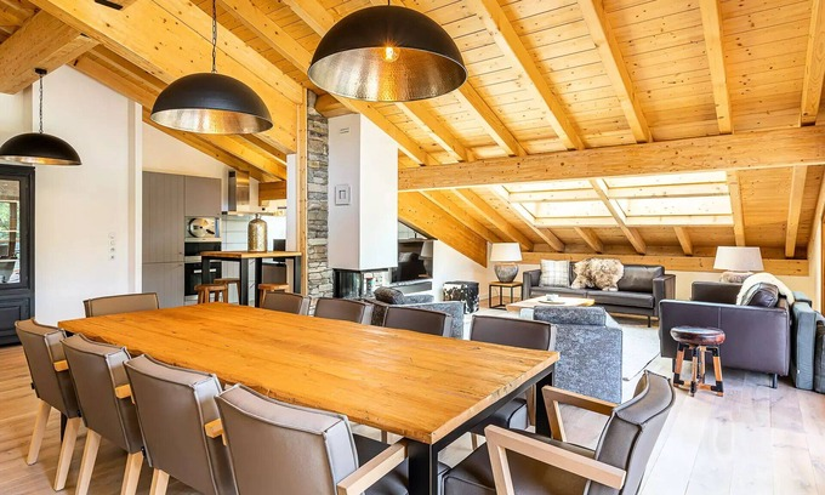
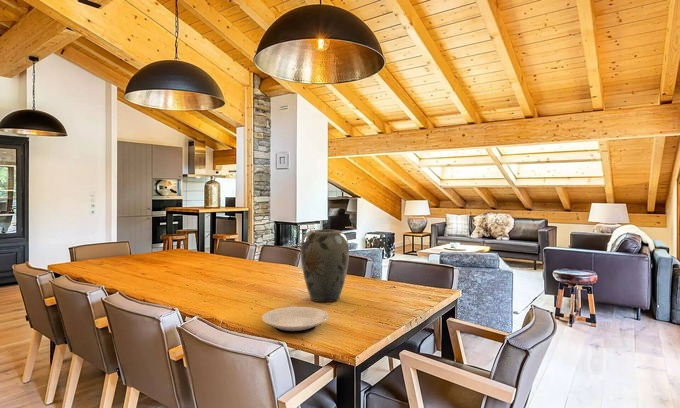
+ plate (295, 320)
+ vase (324, 264)
